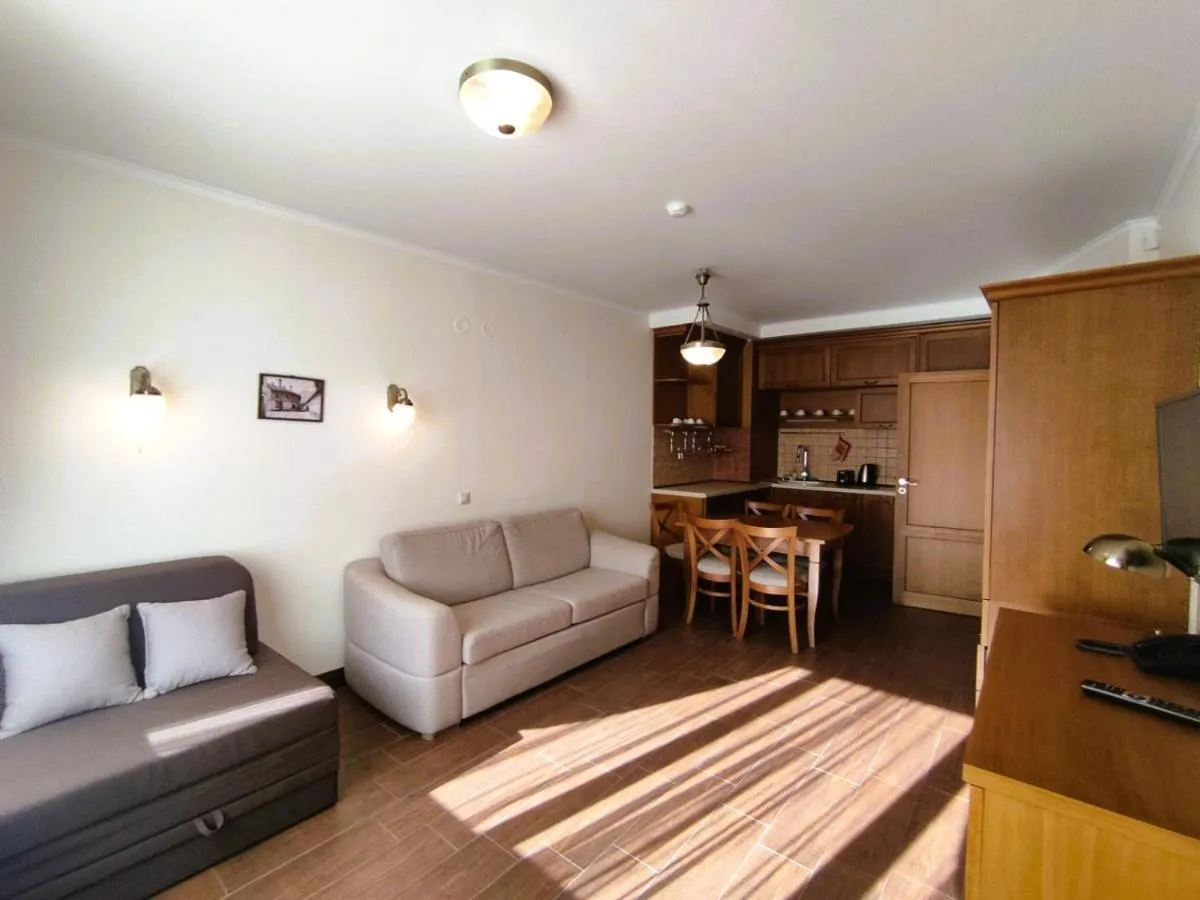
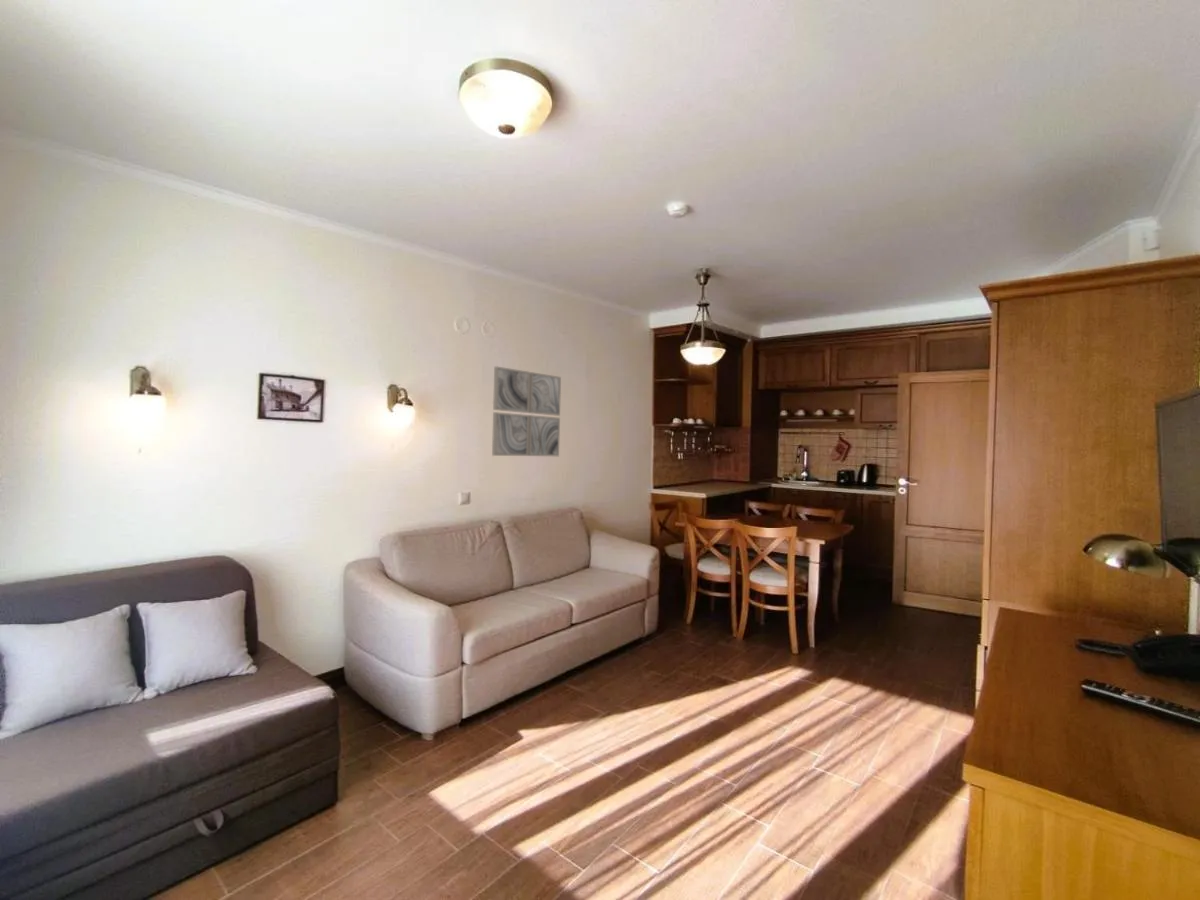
+ wall art (528, 415)
